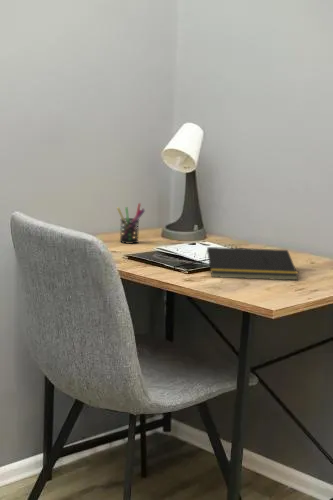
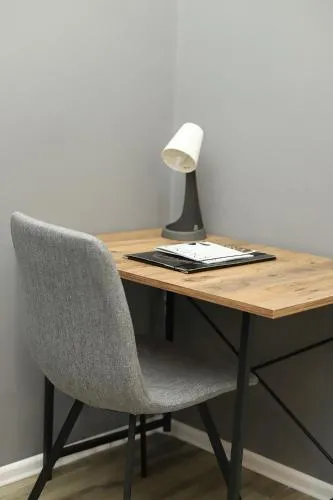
- pen holder (130, 222)
- notepad (251, 263)
